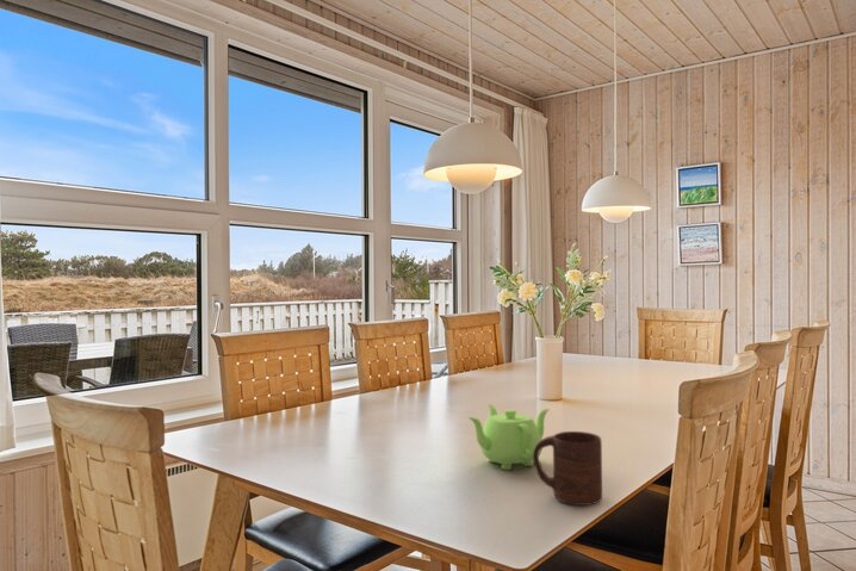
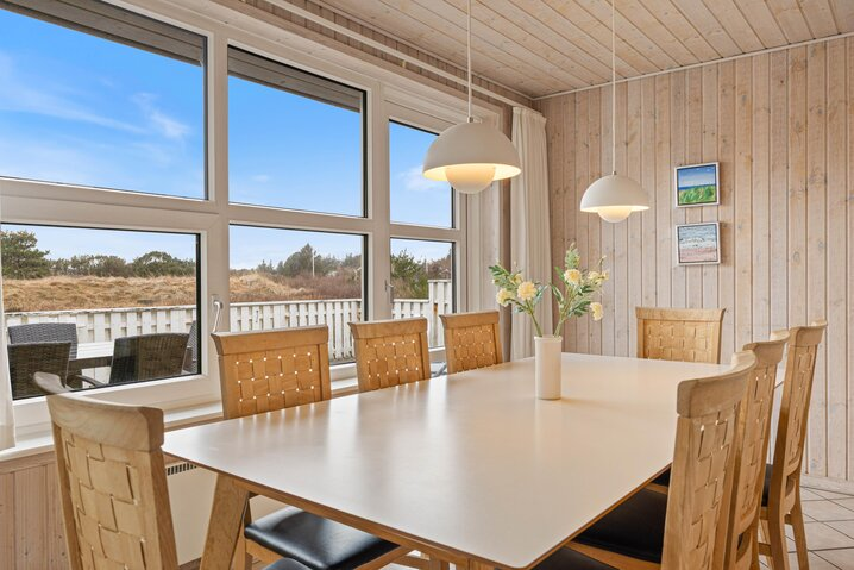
- teapot (508, 435)
- cup (570, 467)
